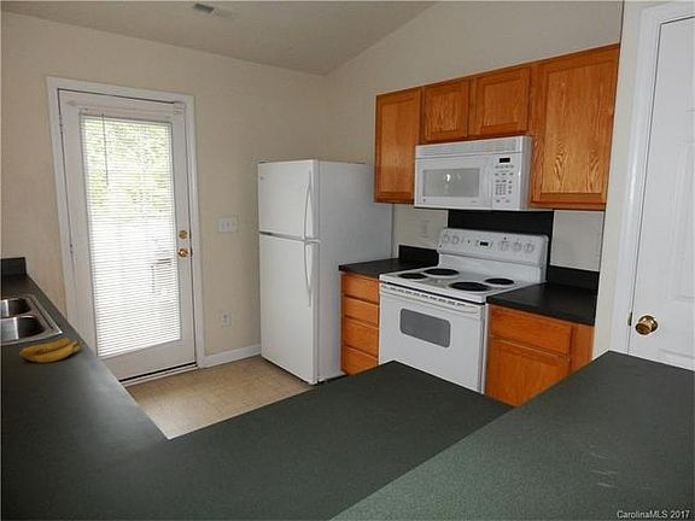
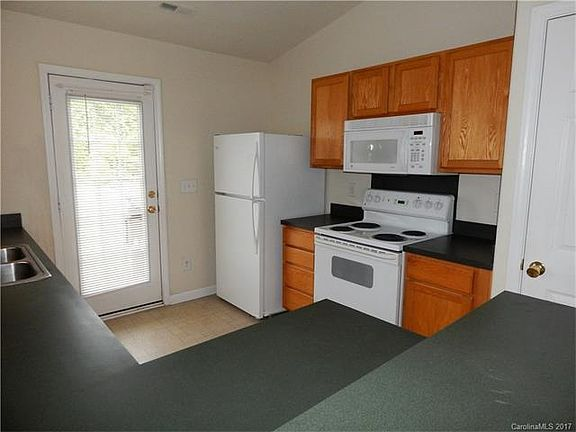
- banana (51, 347)
